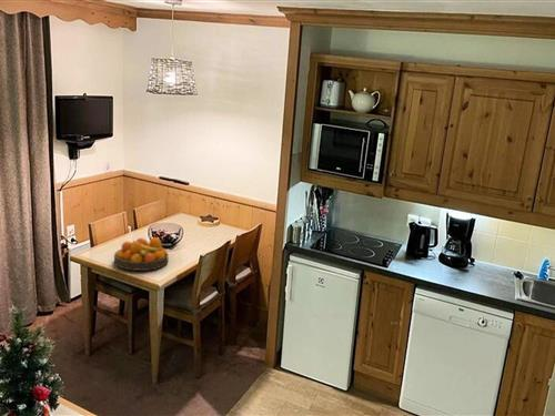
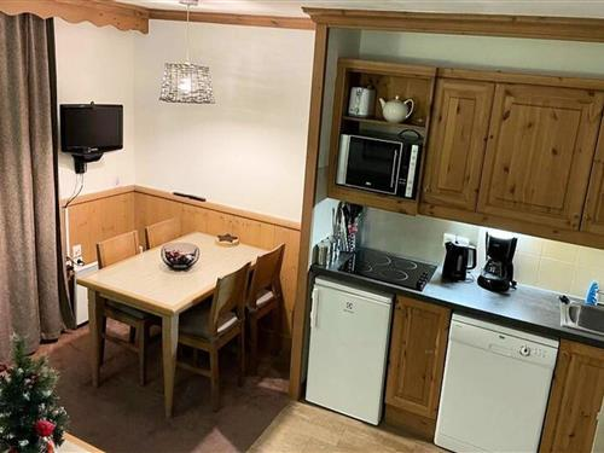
- fruit bowl (141, 250)
